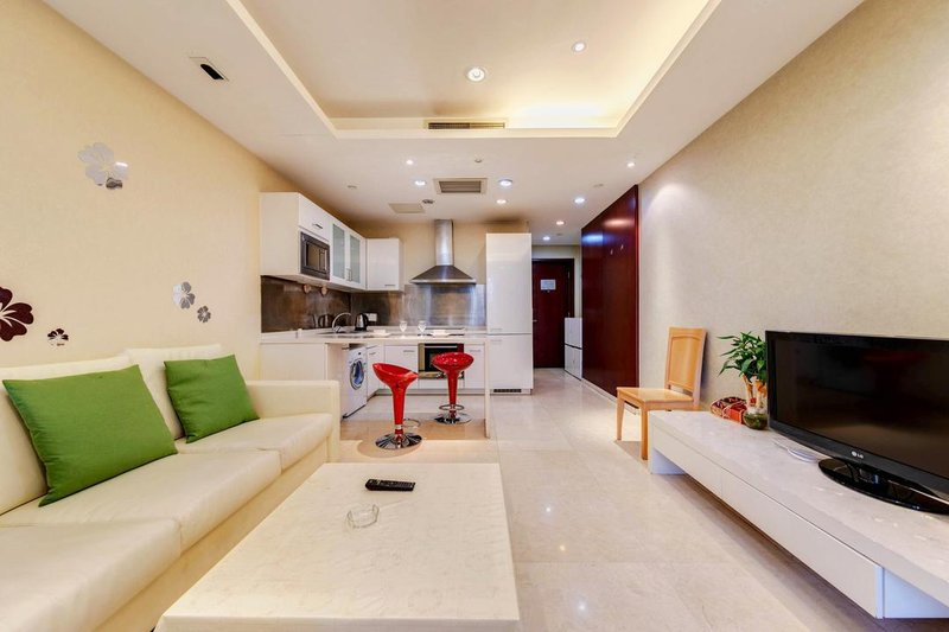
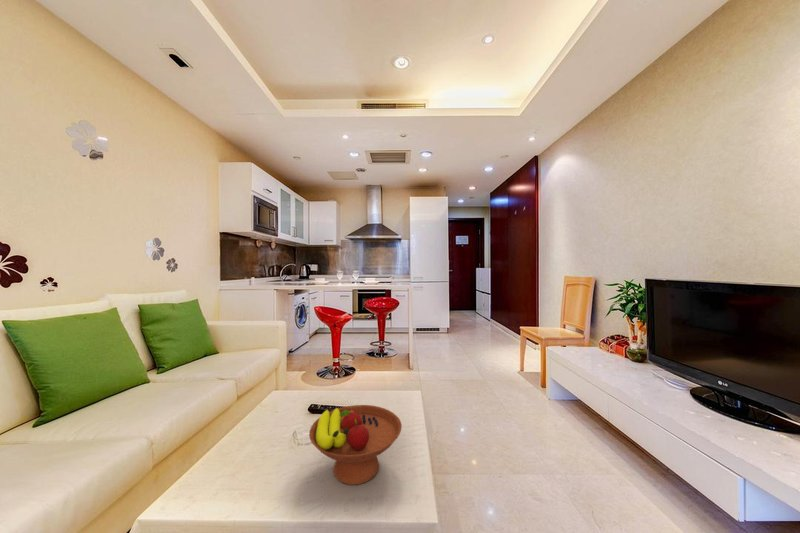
+ fruit bowl (356, 439)
